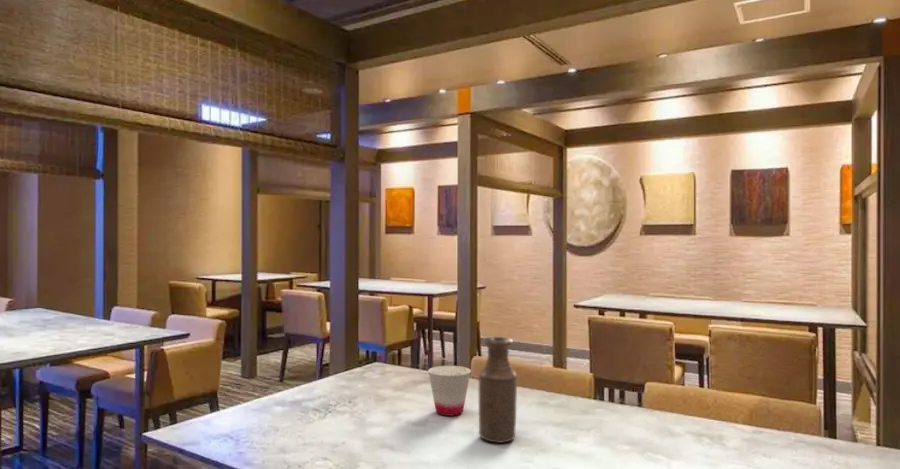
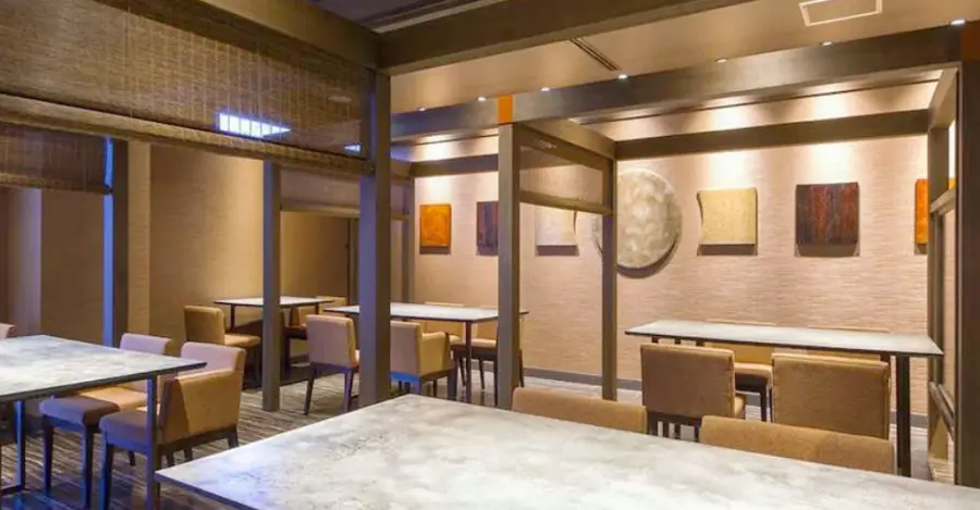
- cup (449, 391)
- bottle (497, 388)
